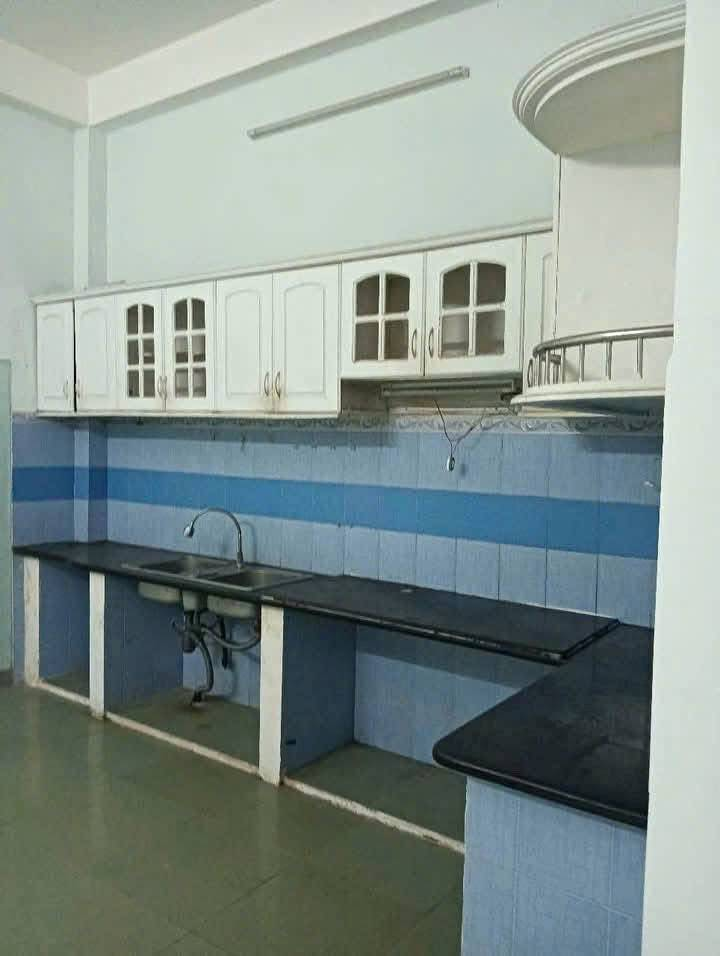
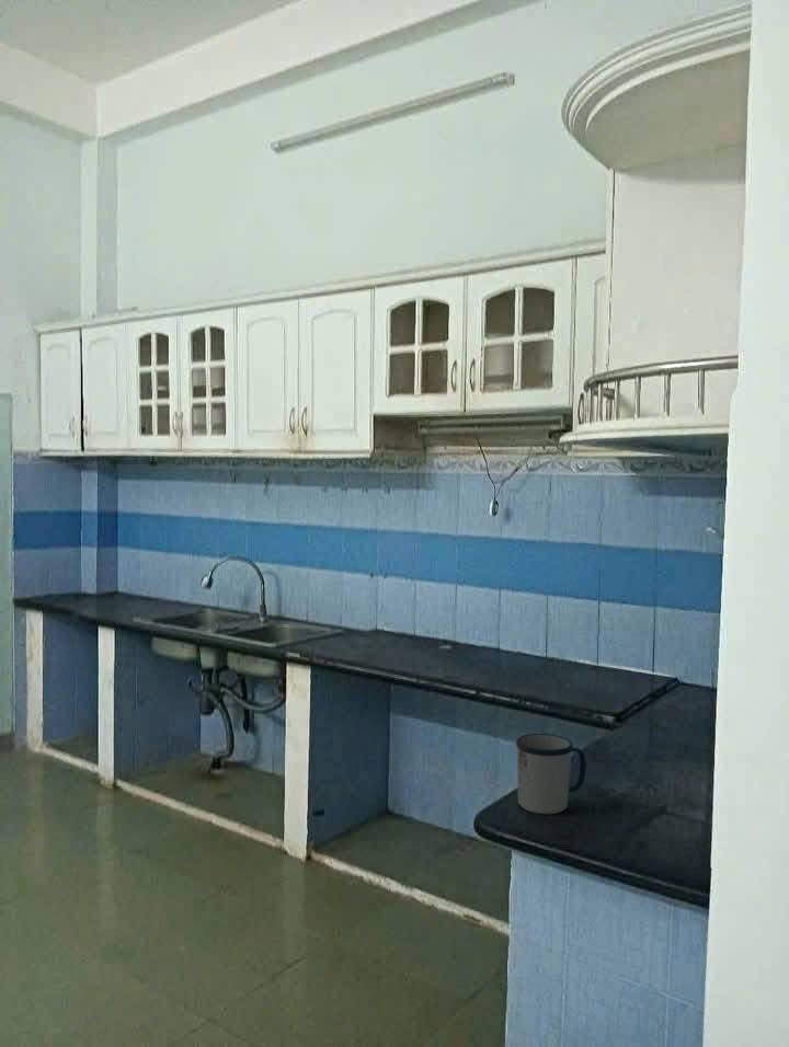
+ mug (549, 773)
